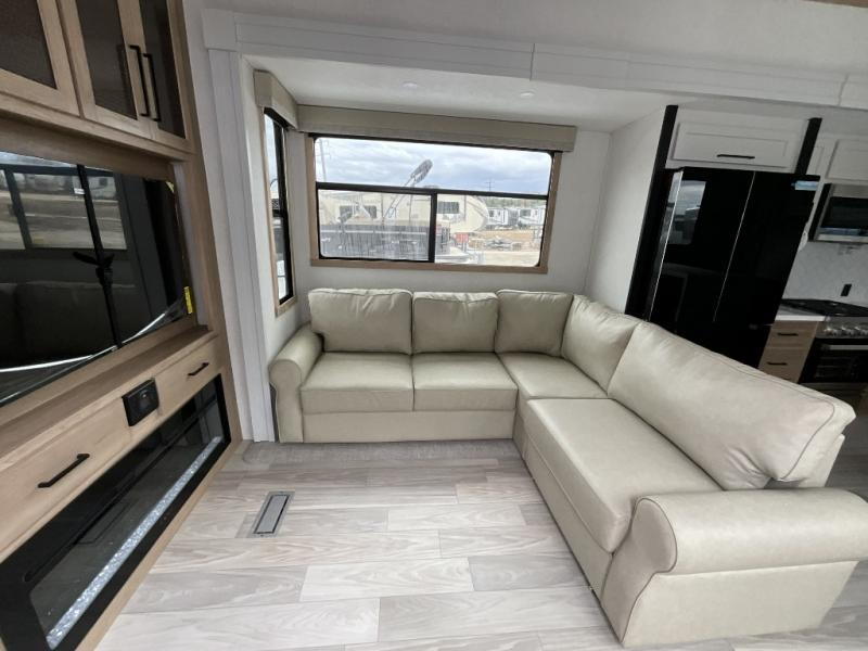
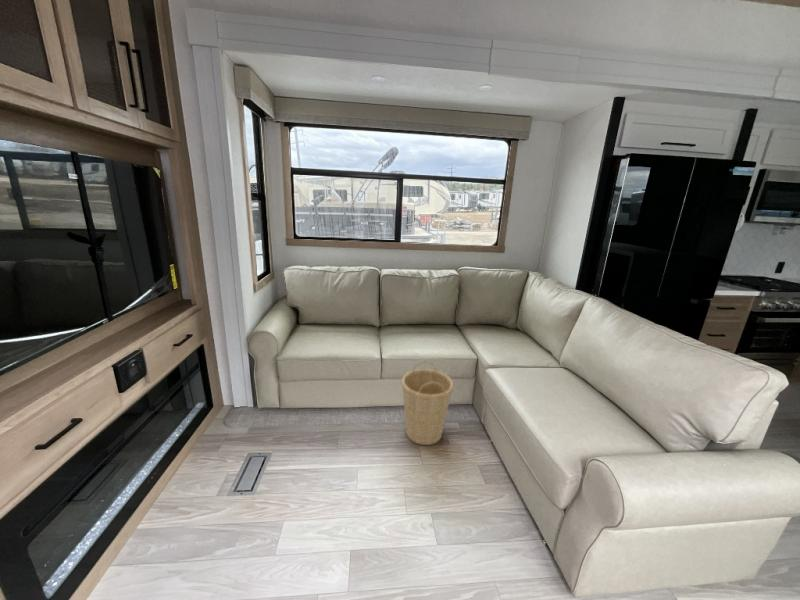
+ basket (426, 402)
